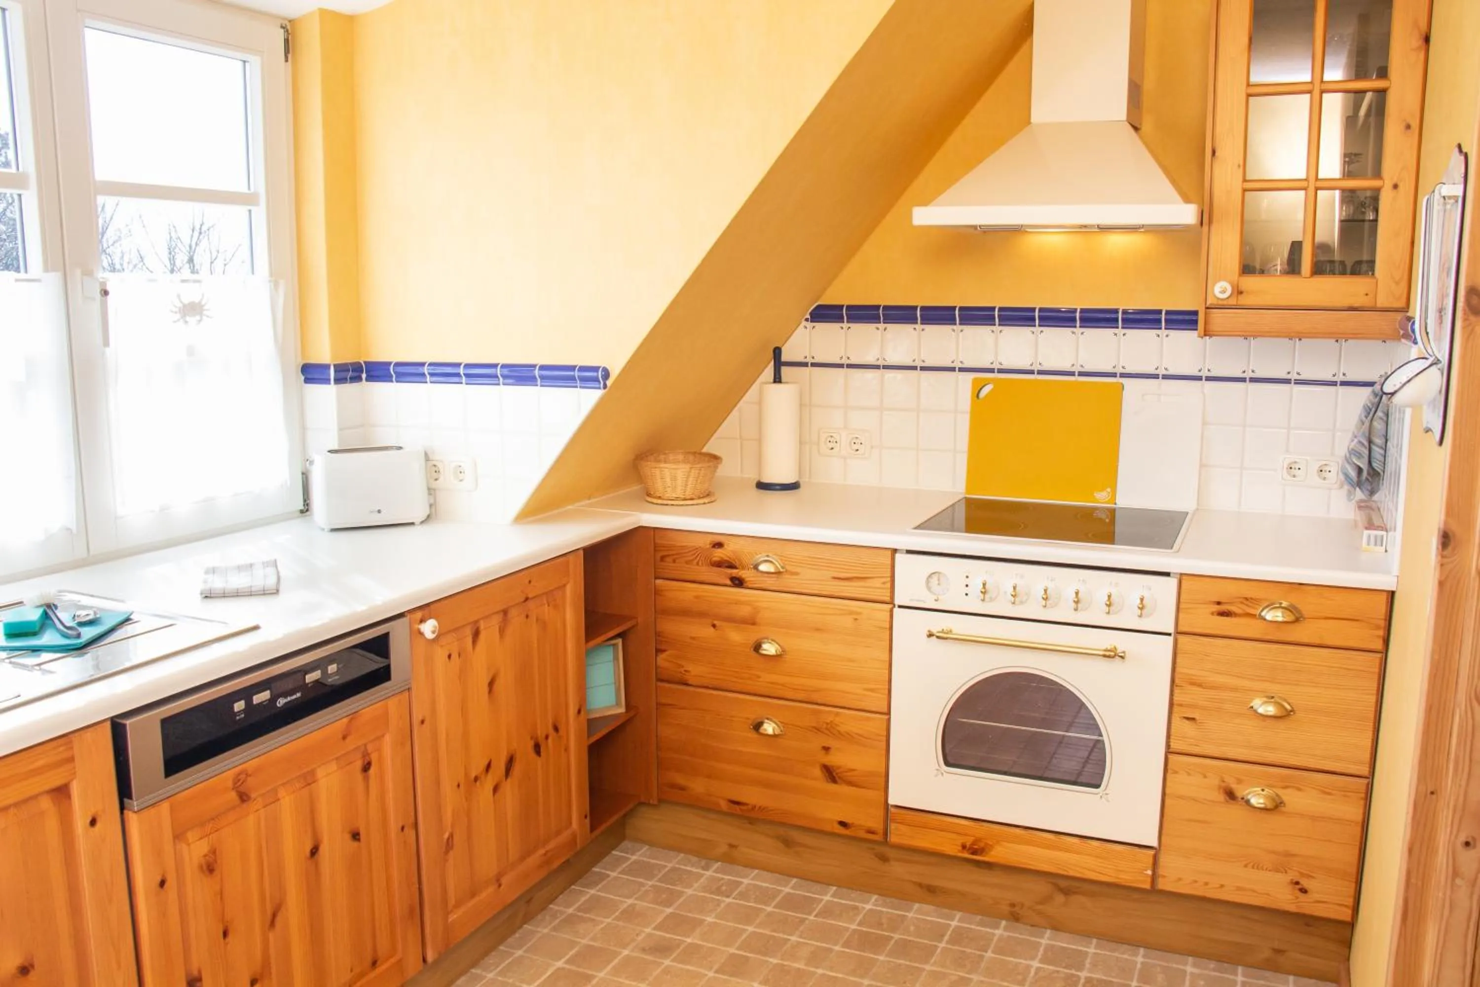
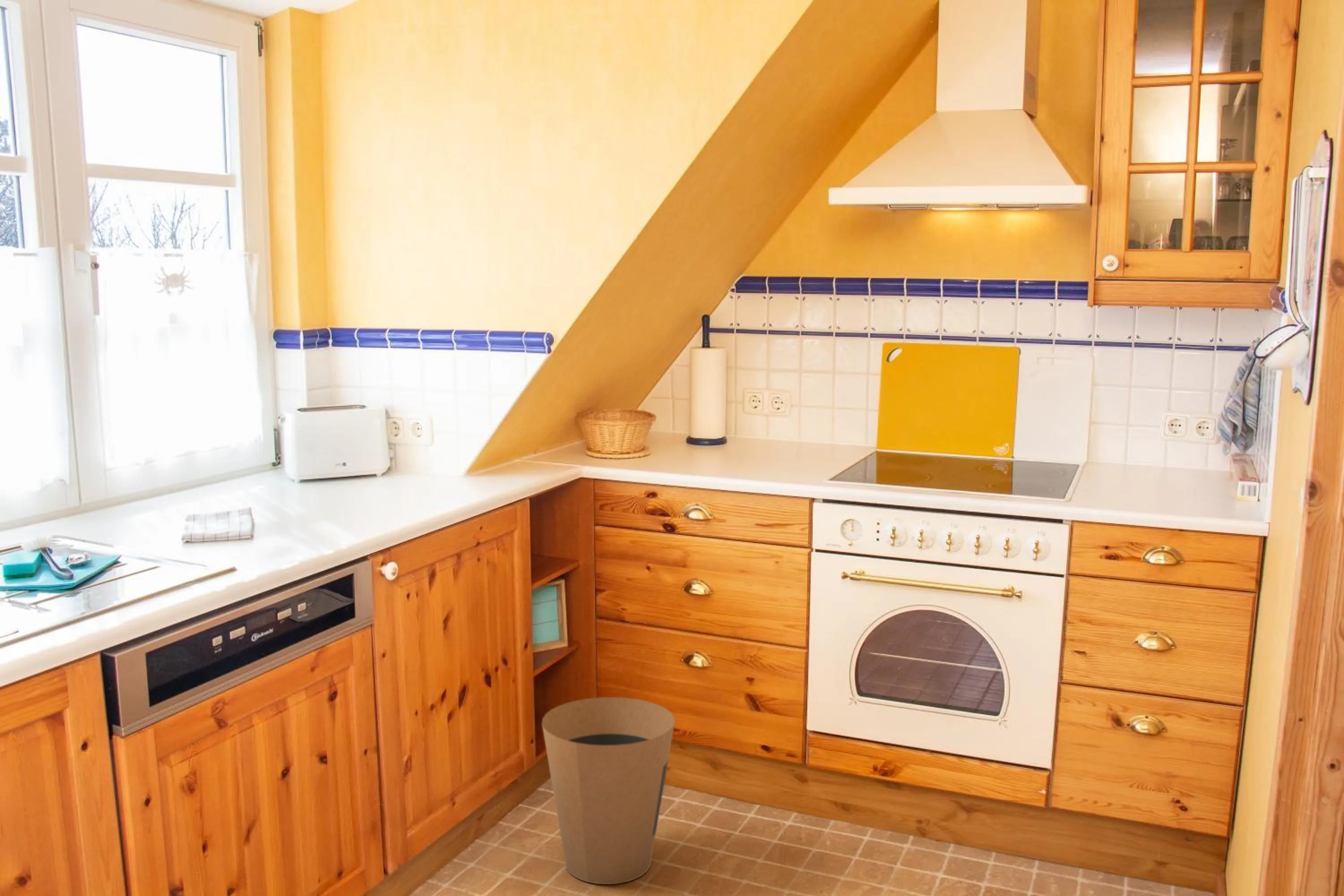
+ trash can (608, 792)
